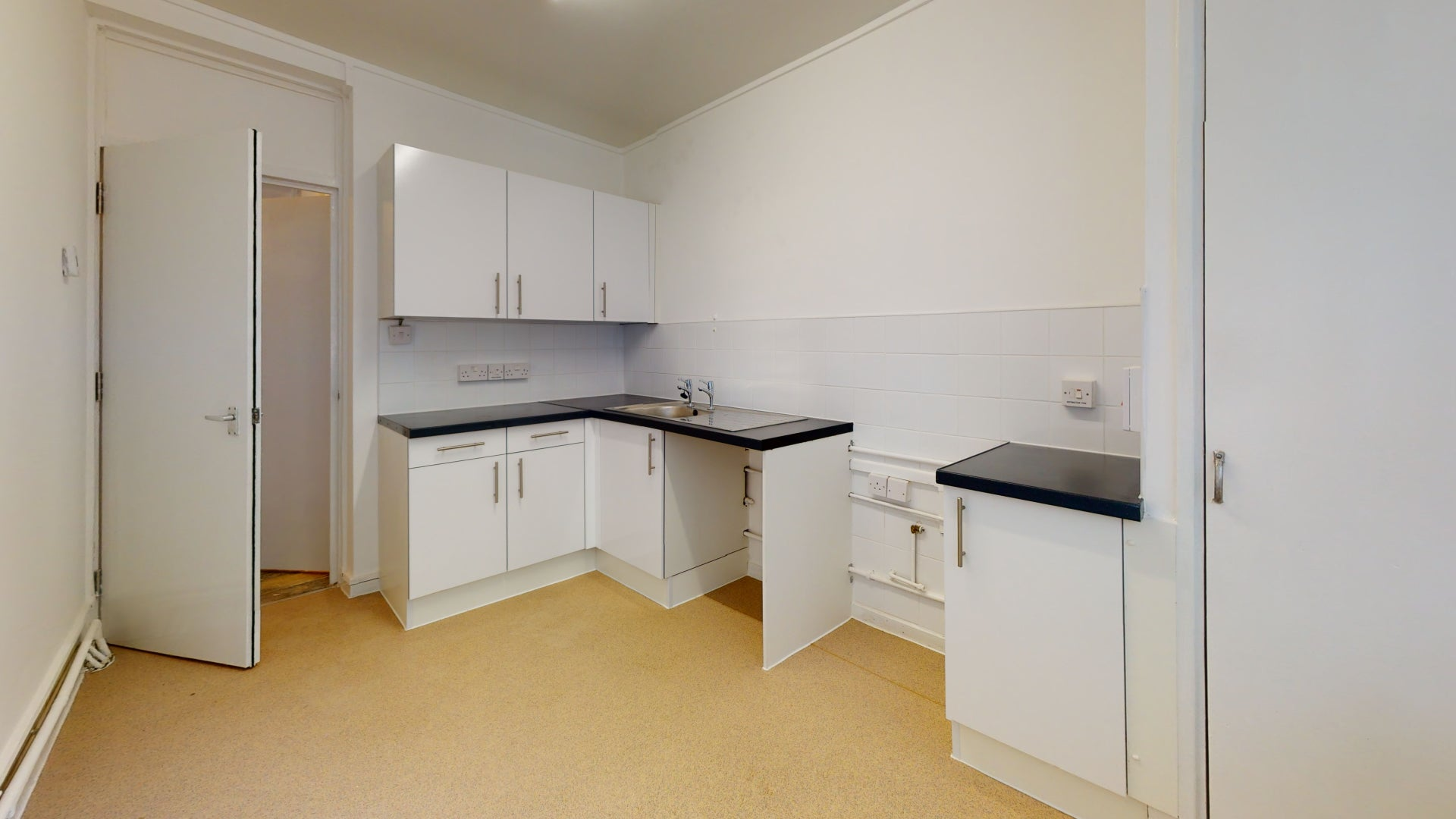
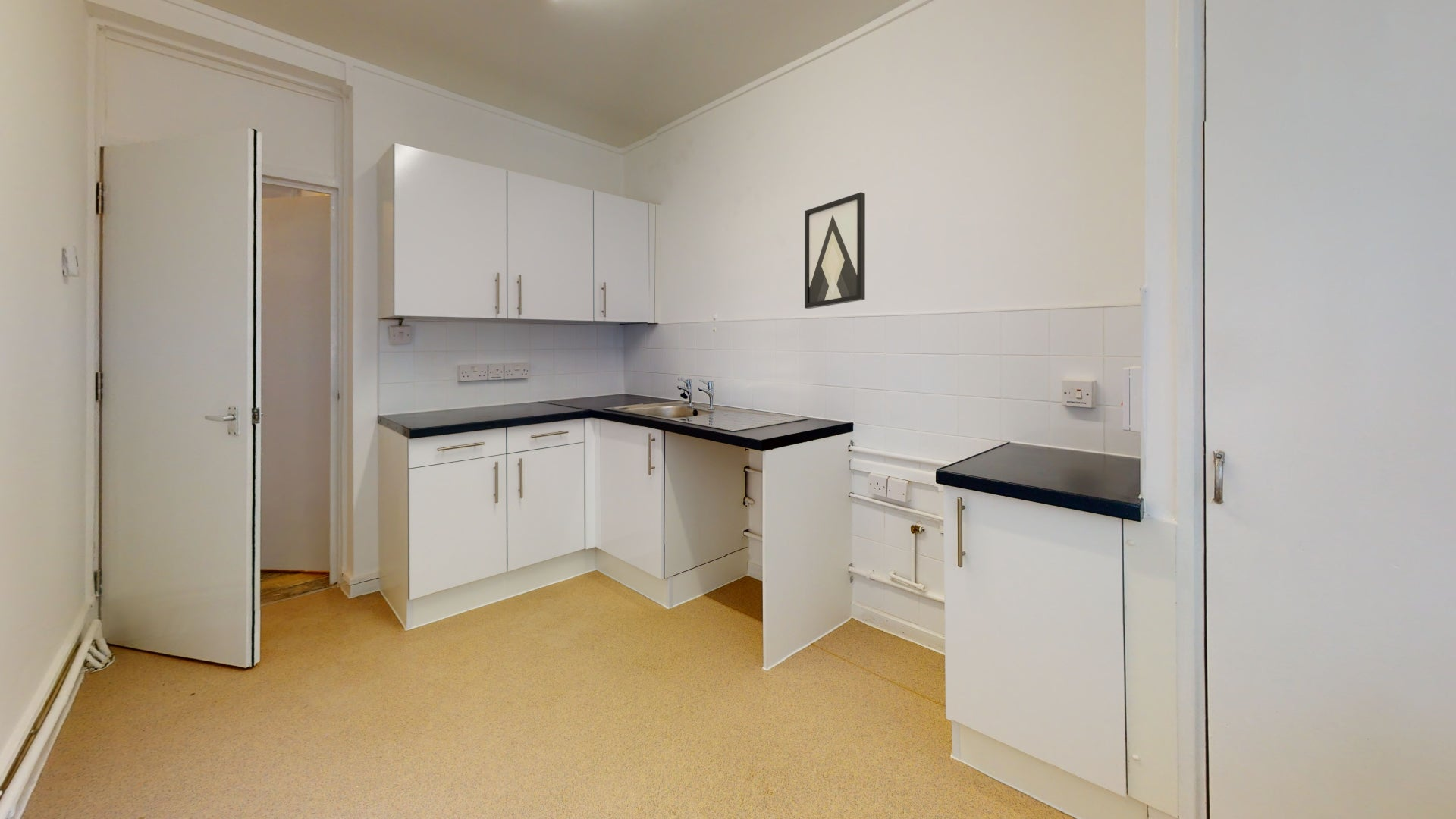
+ wall art (833, 253)
